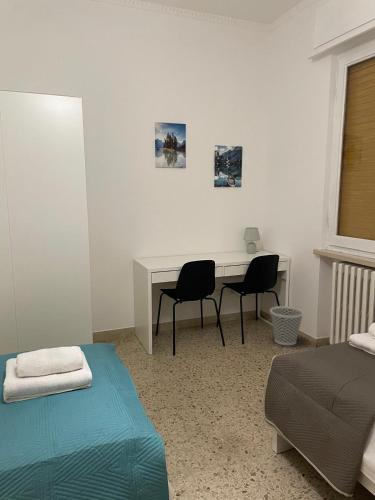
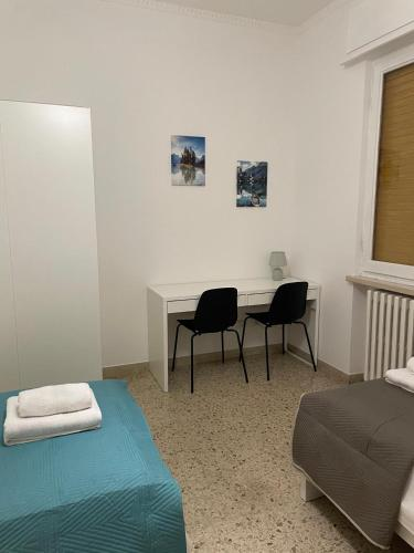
- wastebasket (286, 326)
